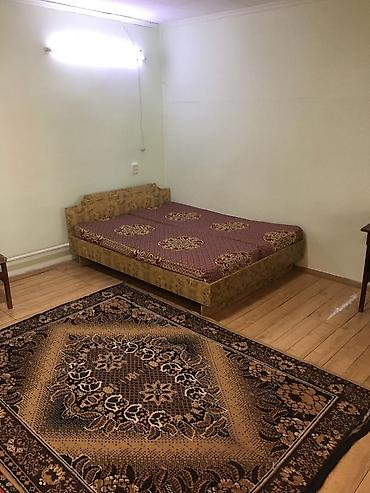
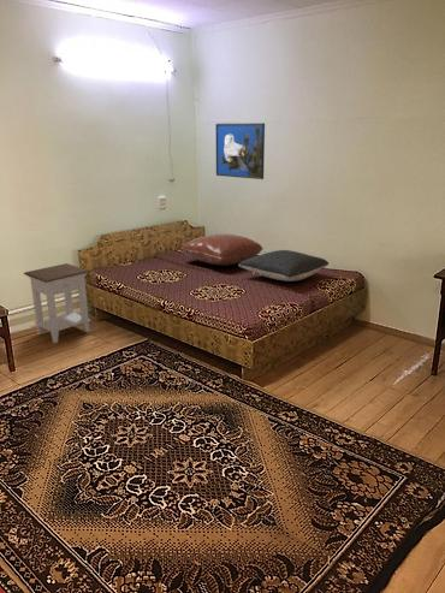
+ nightstand (65, 302)
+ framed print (238, 150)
+ pillow (221, 249)
+ pillow (283, 263)
